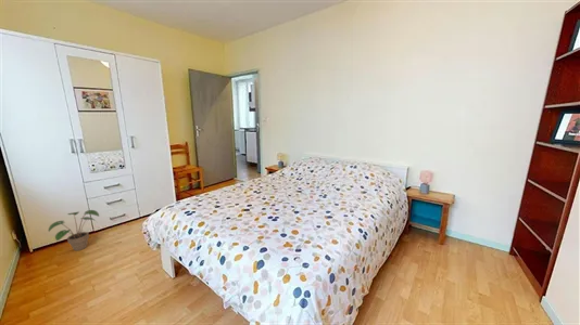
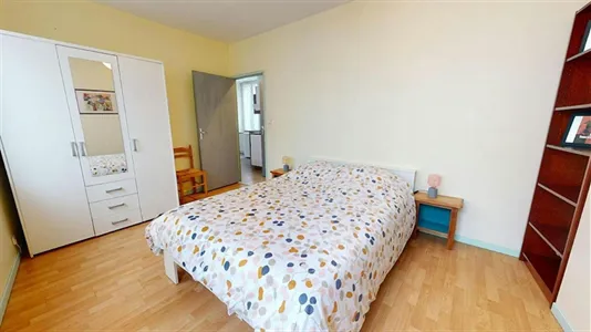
- potted plant (77, 231)
